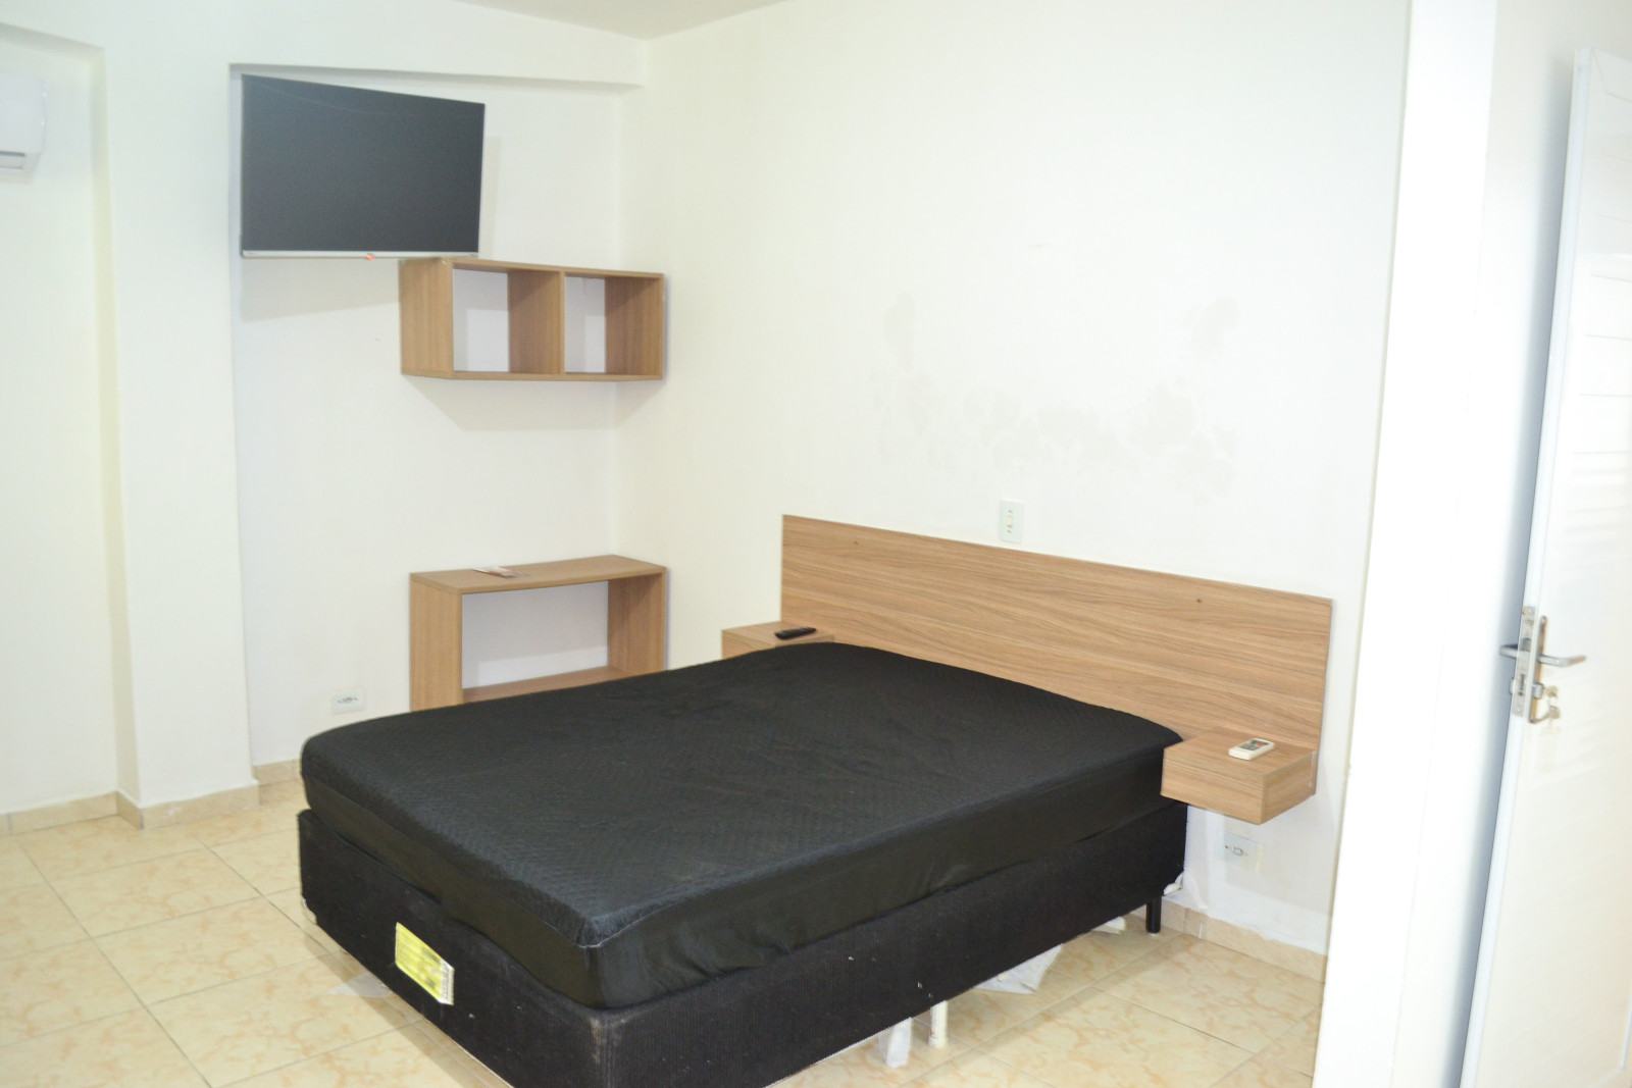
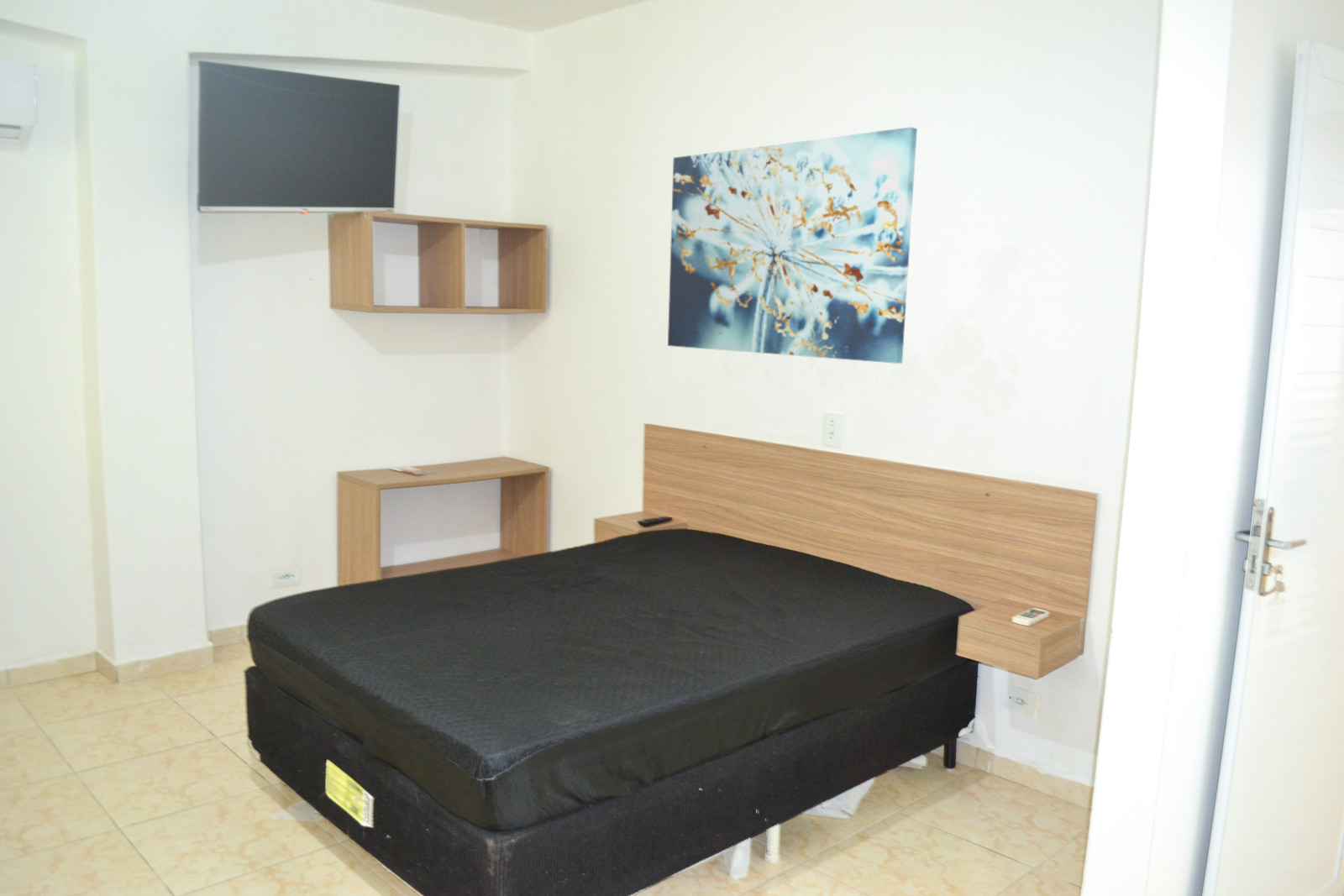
+ wall art (777, 250)
